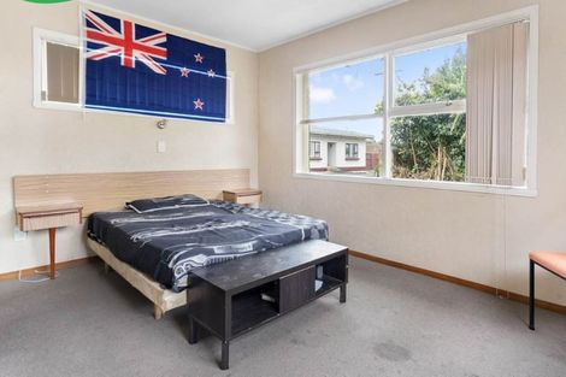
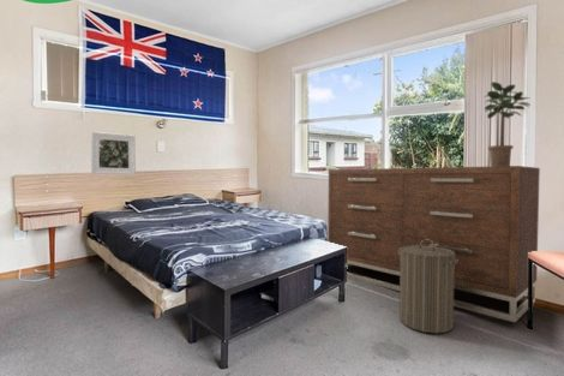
+ laundry hamper (426, 280)
+ dresser (418, 227)
+ potted plant (503, 125)
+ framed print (114, 154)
